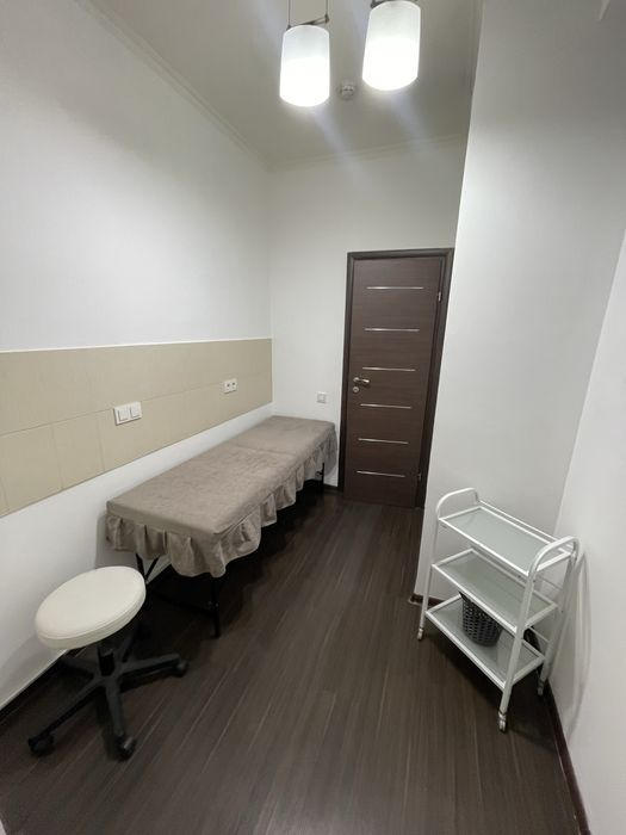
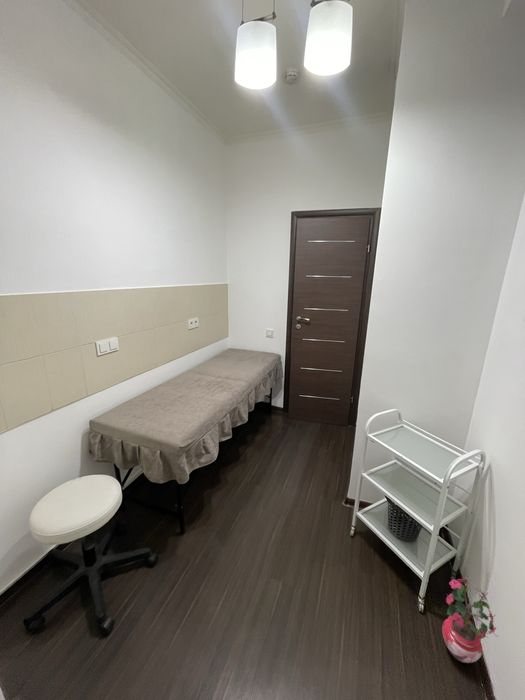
+ potted plant (466, 618)
